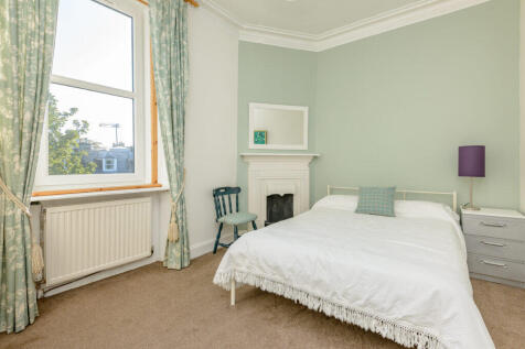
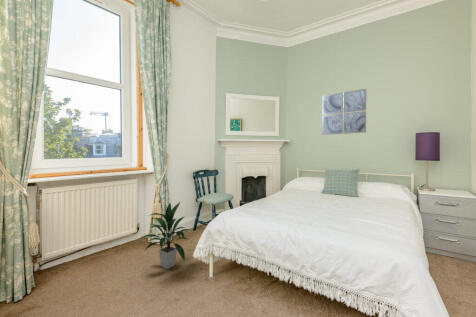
+ wall art (342, 112)
+ indoor plant (168, 235)
